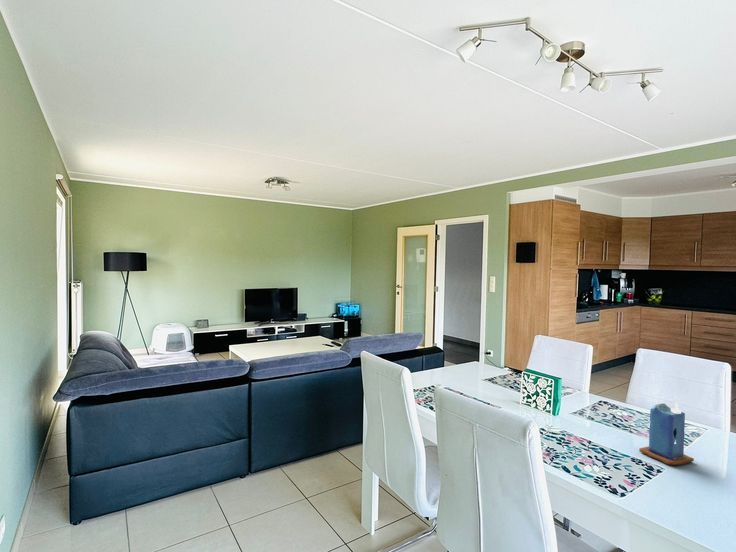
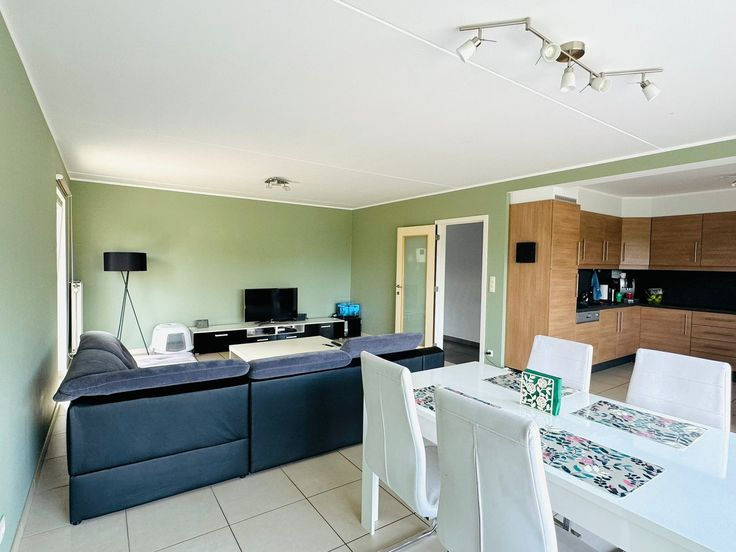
- candle (666, 428)
